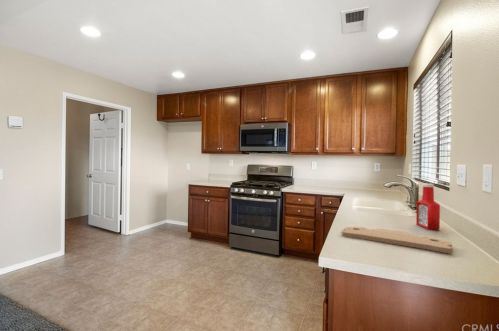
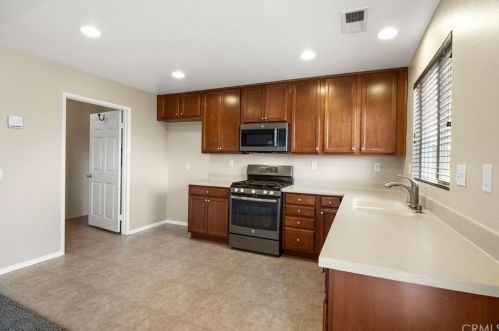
- soap bottle (427, 205)
- cutting board (392, 236)
